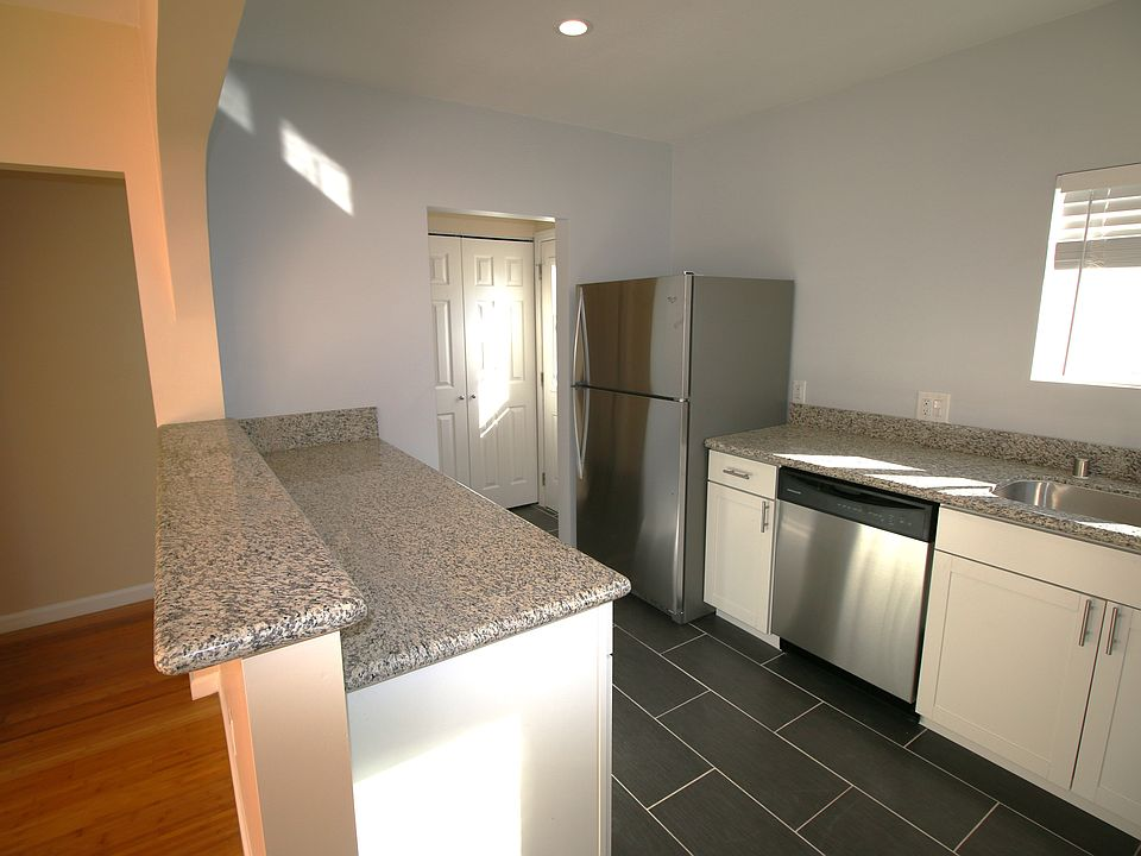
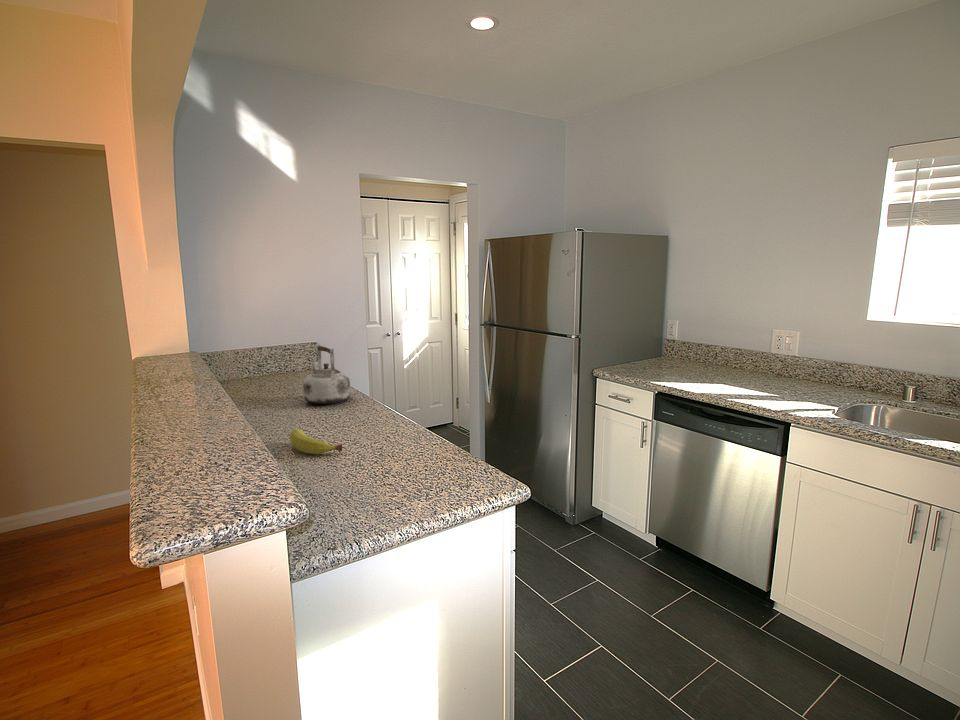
+ fruit (313, 440)
+ kettle (324, 372)
